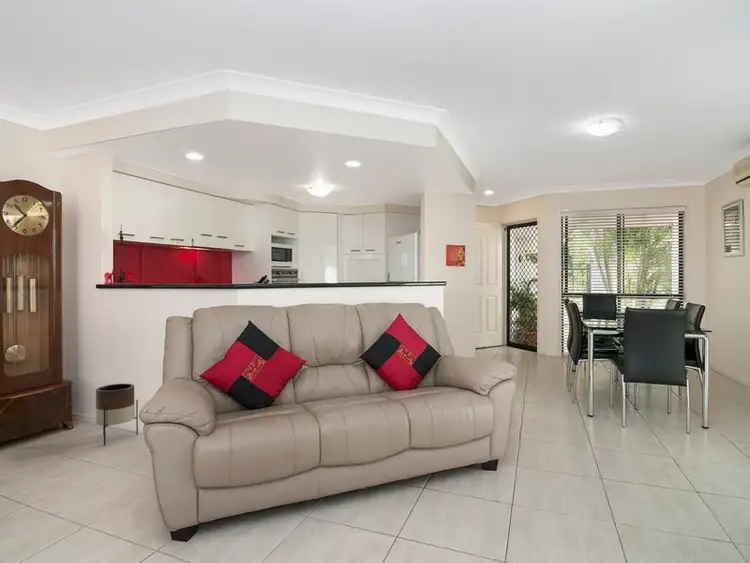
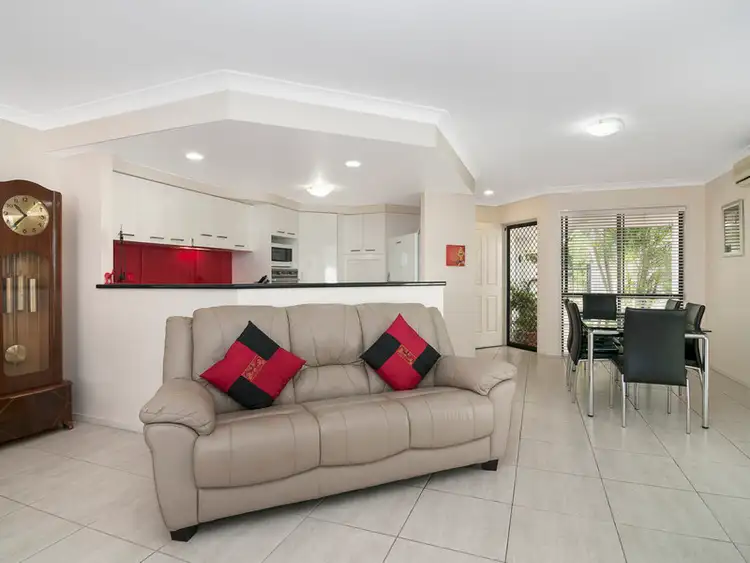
- planter (114, 412)
